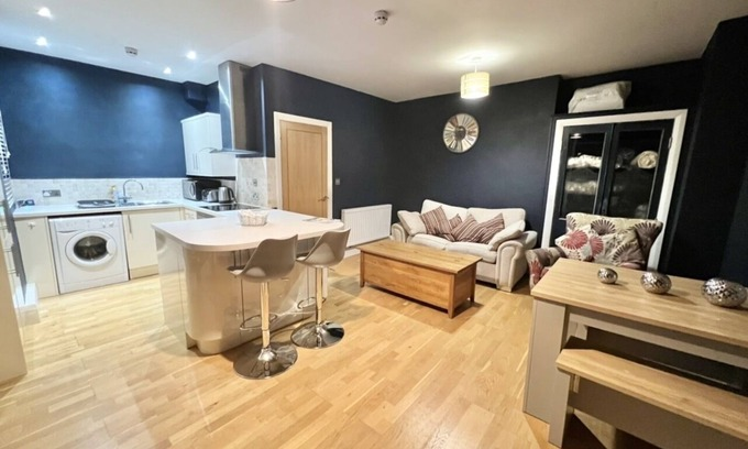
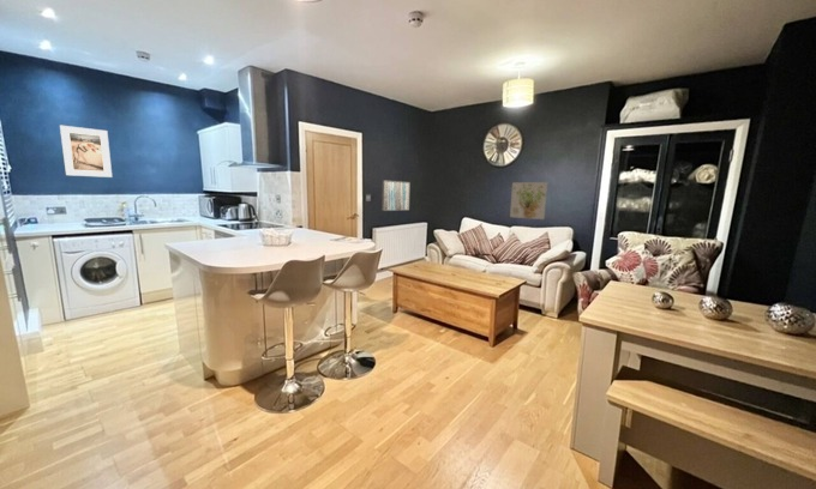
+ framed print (86, 152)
+ decorative wall panel (527, 200)
+ wall art (396, 195)
